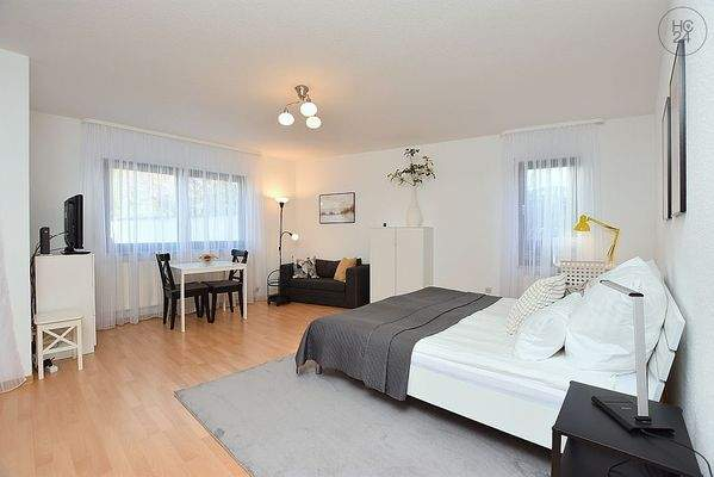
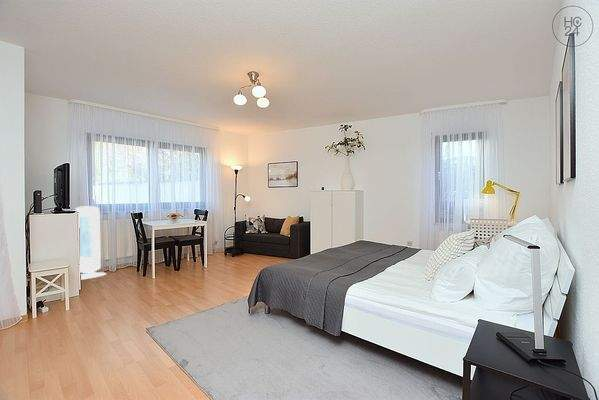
+ air purifier (88, 241)
